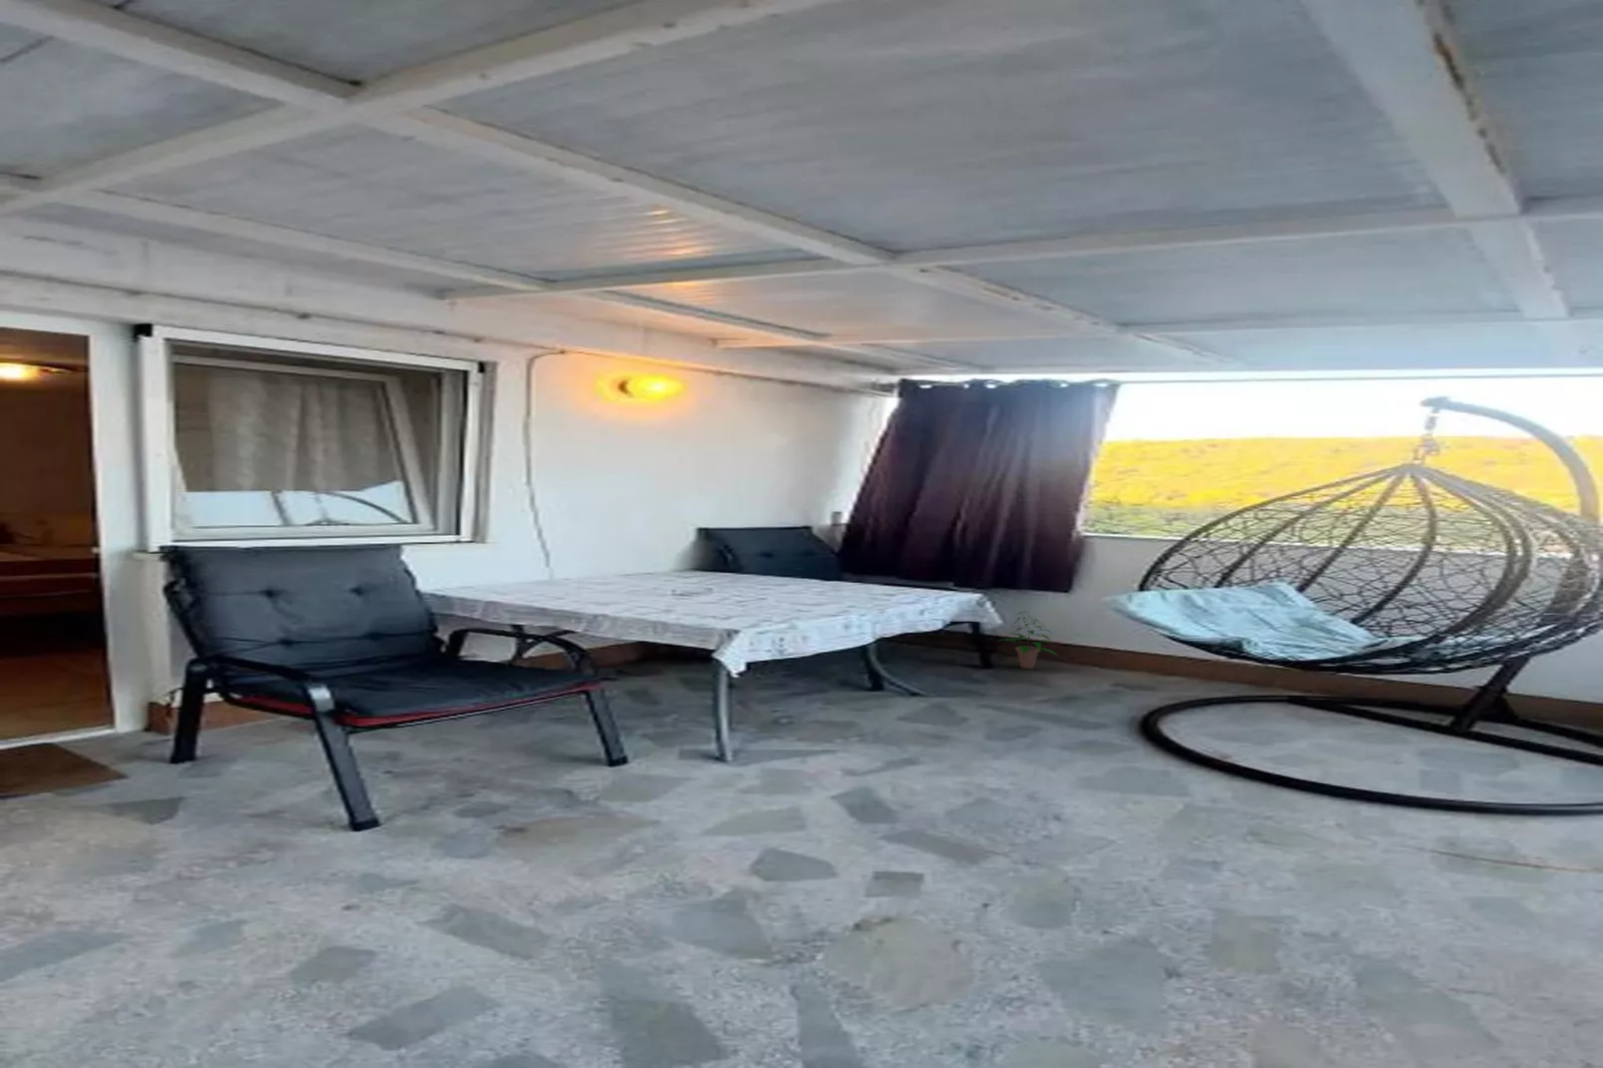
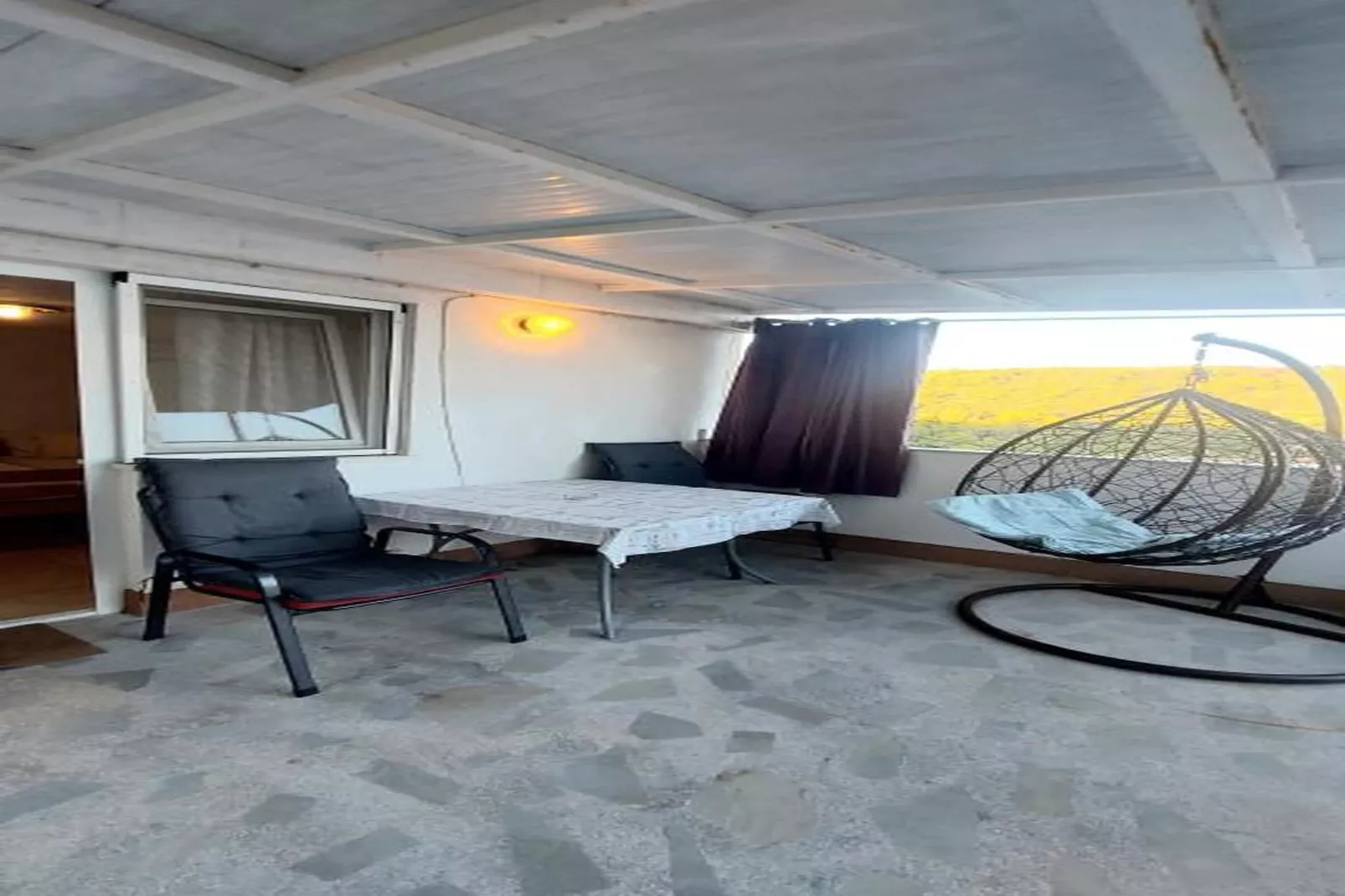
- potted plant (1029, 639)
